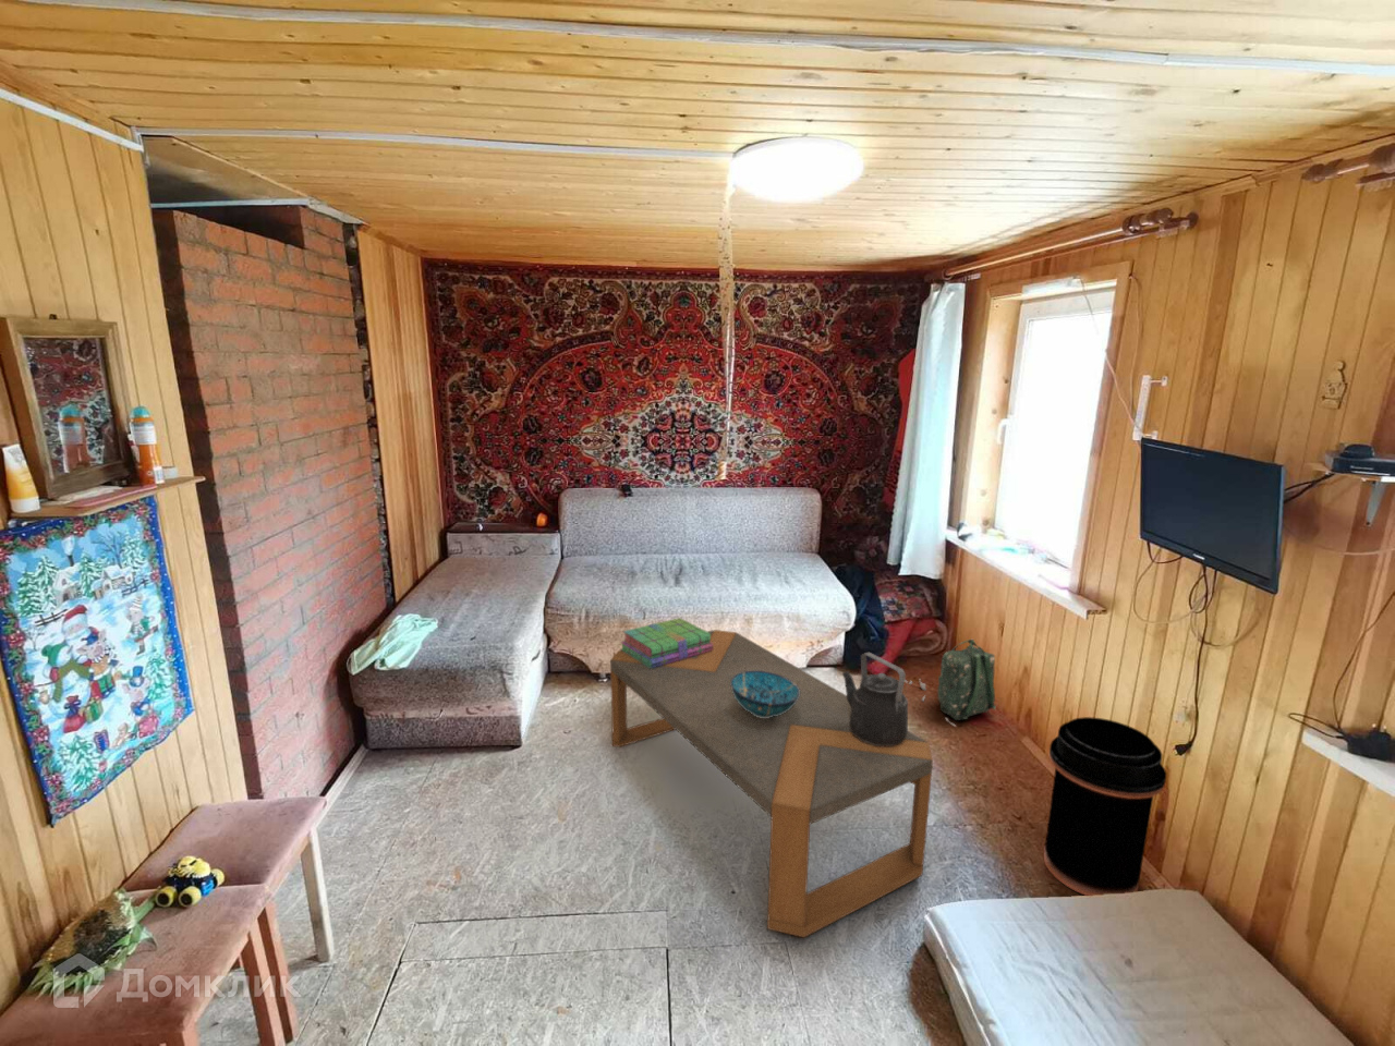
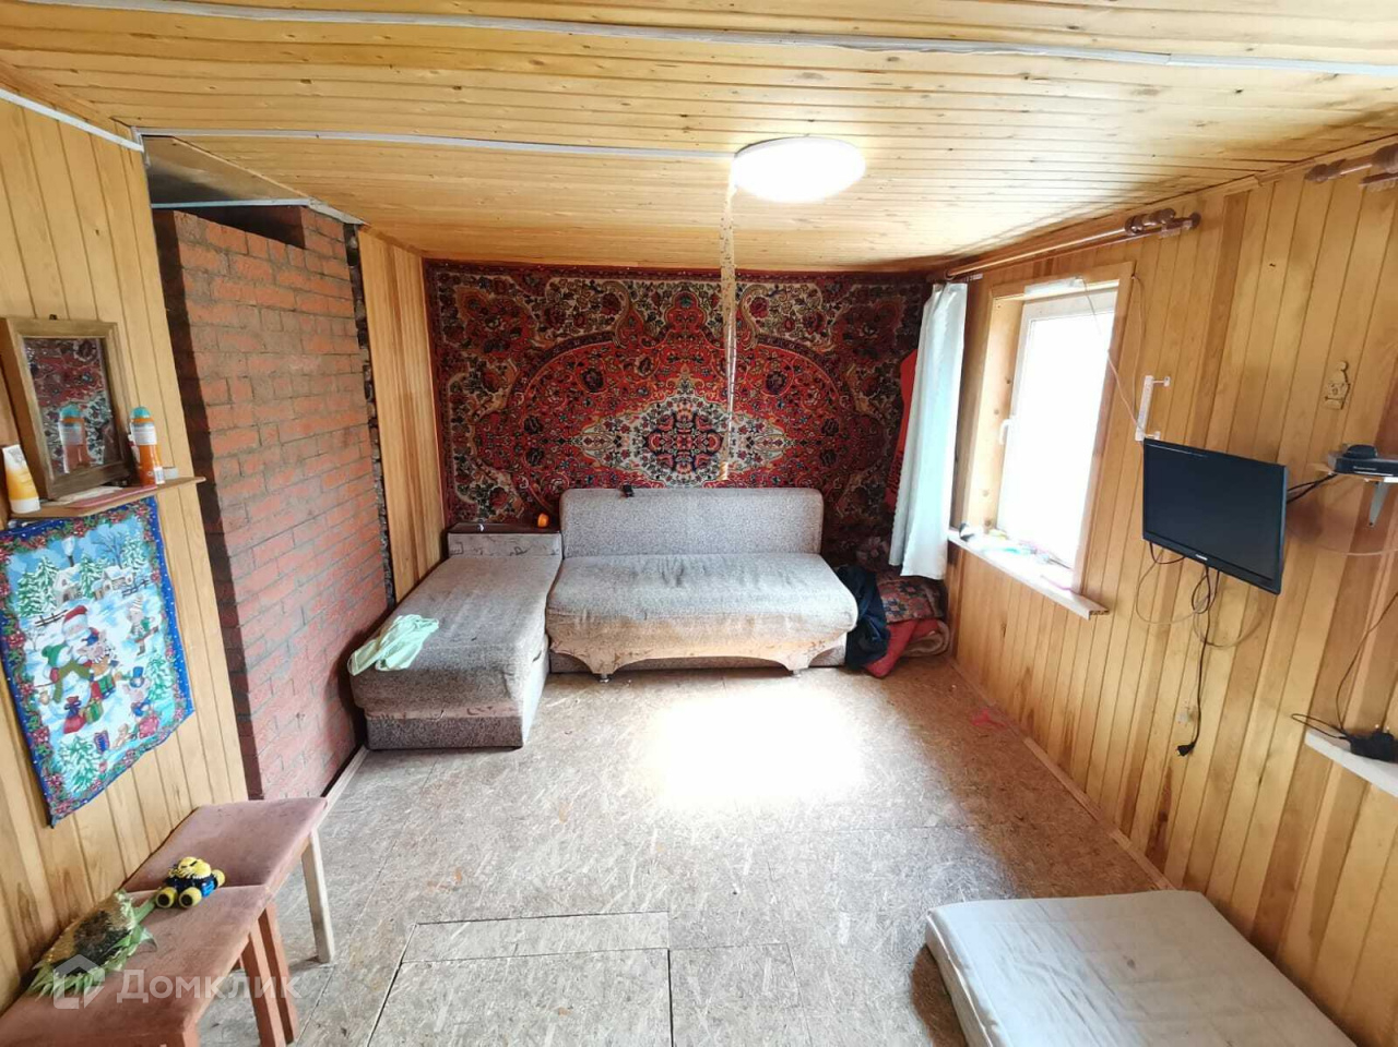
- stack of books (666, 641)
- kettle (870, 691)
- backpack (951, 674)
- coffee table (748, 745)
- decorative bowl (762, 699)
- trash can (1098, 804)
